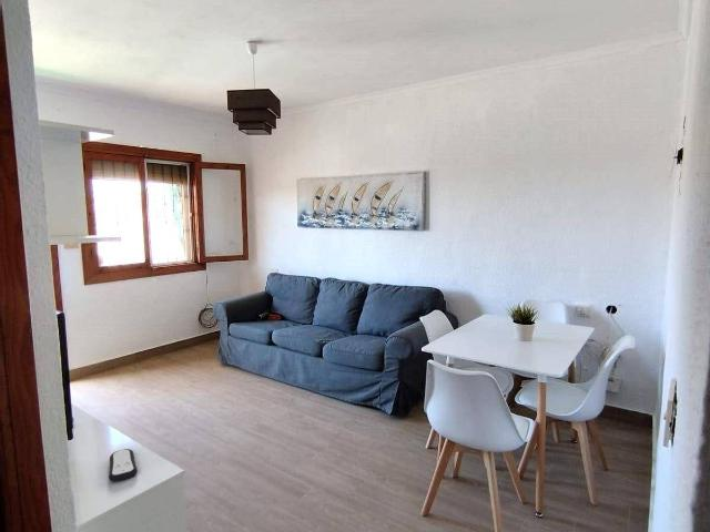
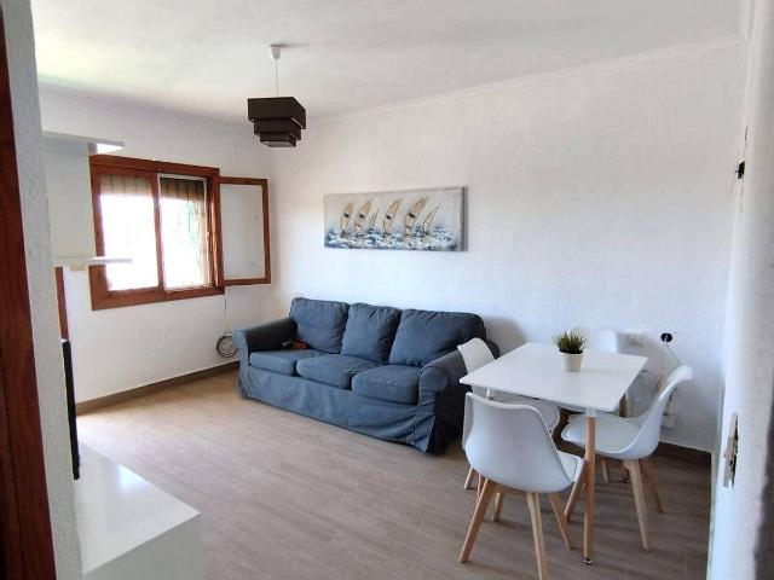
- remote control (122, 463)
